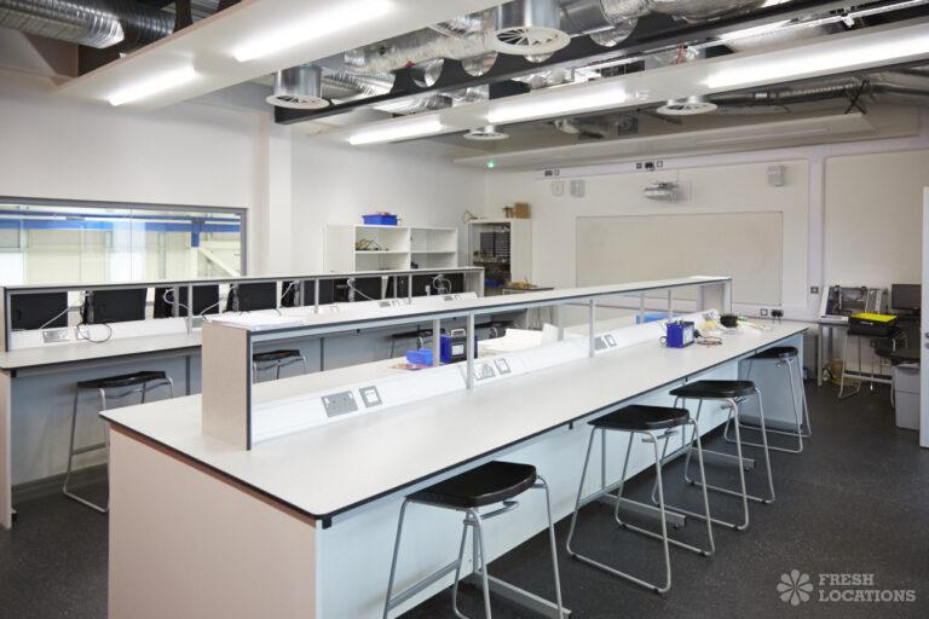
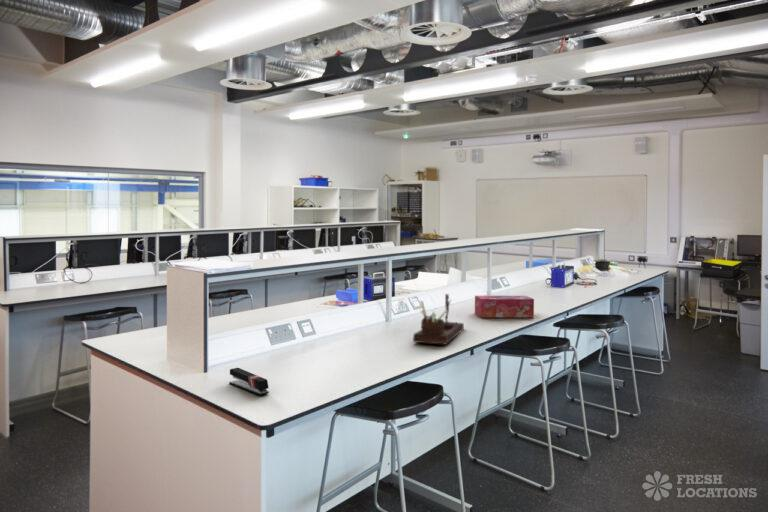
+ desk organizer (439, 317)
+ tissue box (503, 306)
+ stapler (248, 380)
